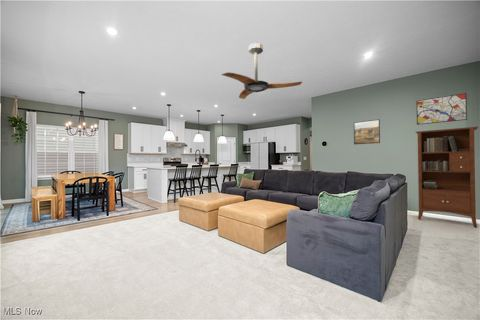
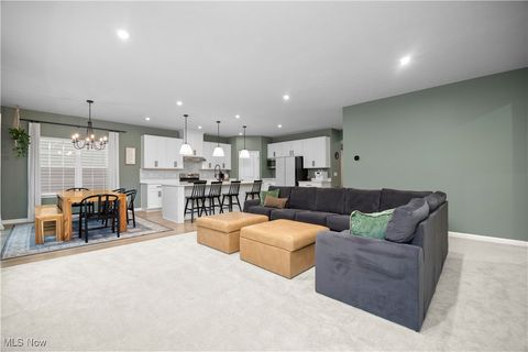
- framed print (366, 132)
- wall art (440, 109)
- bookcase (445, 175)
- ceiling fan (257, 71)
